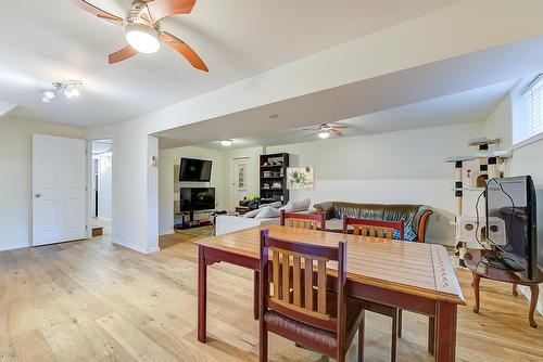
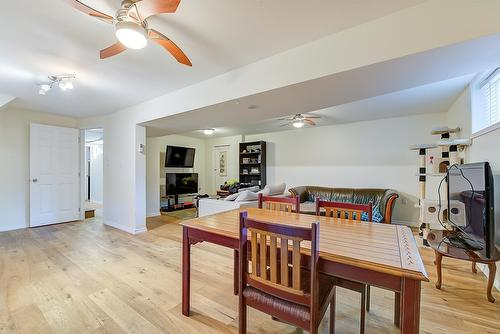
- wall art (300, 178)
